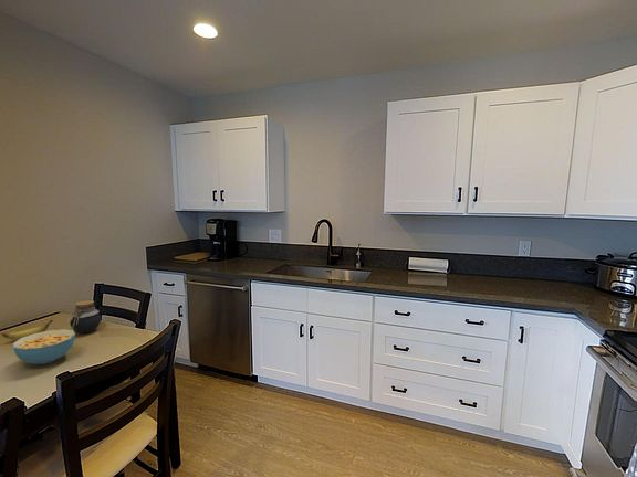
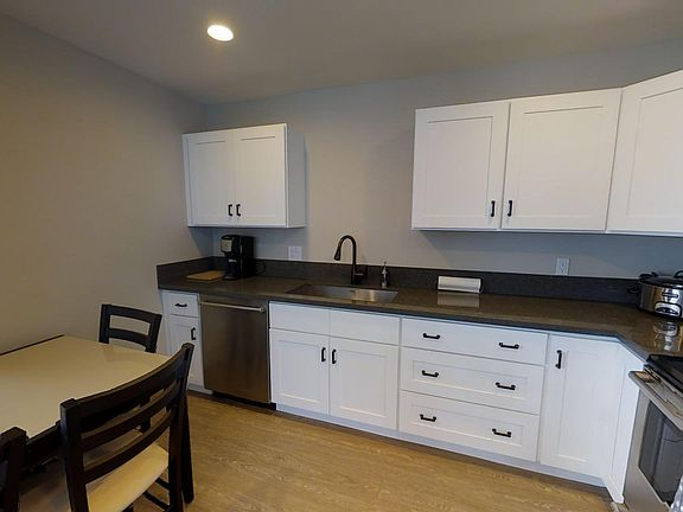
- banana (29, 331)
- cereal bowl (45, 349)
- jar (83, 317)
